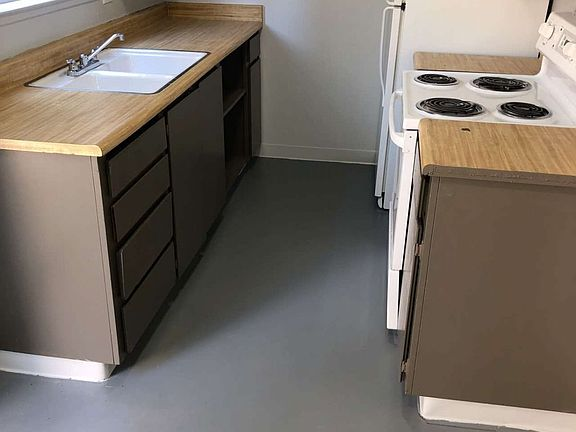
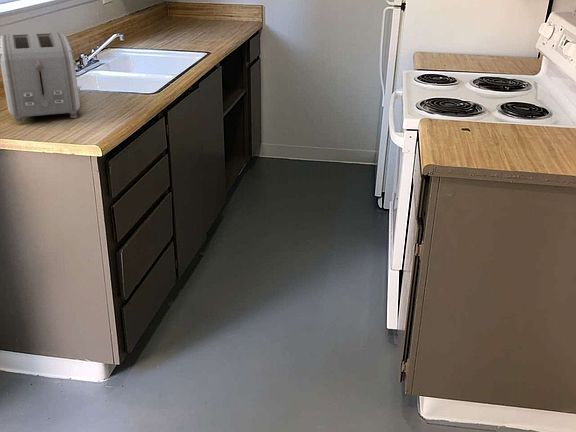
+ toaster (38, 71)
